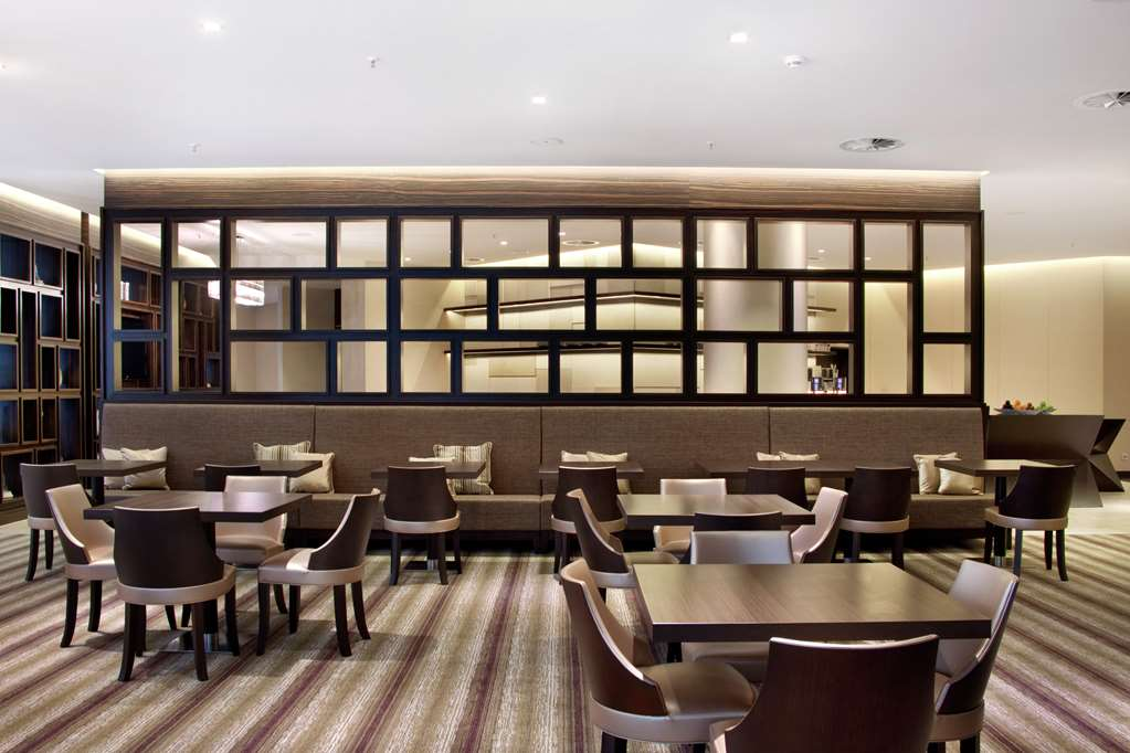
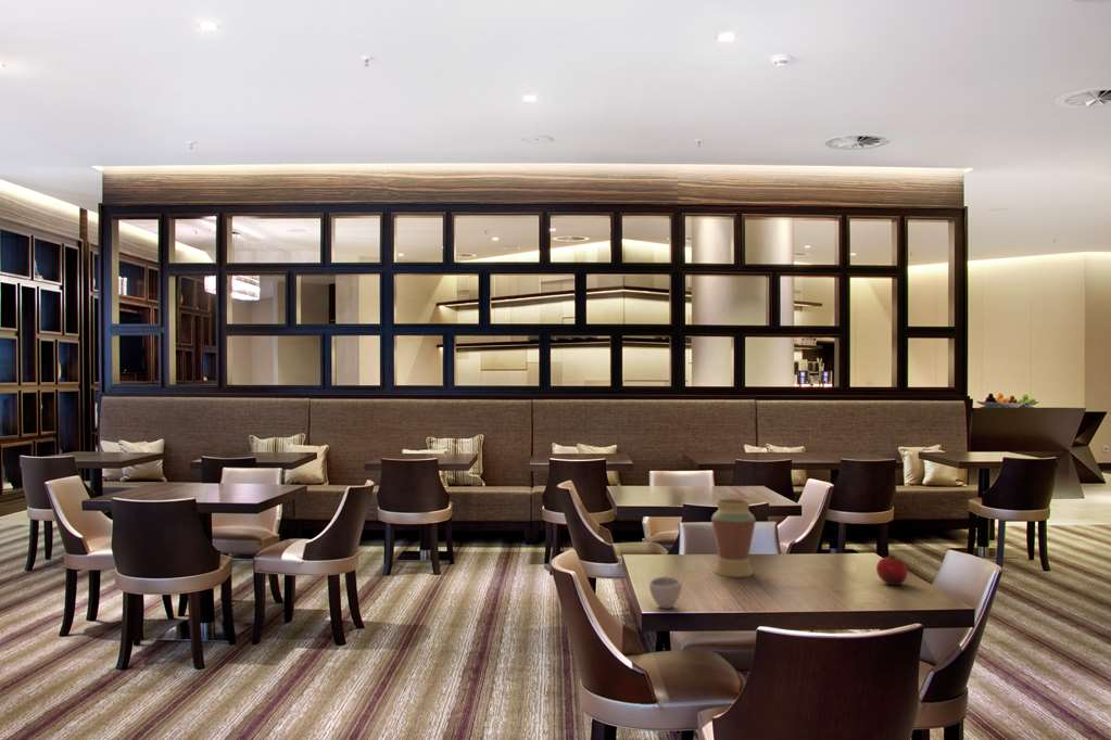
+ vase (733, 536)
+ cup (665, 591)
+ fruit (892, 569)
